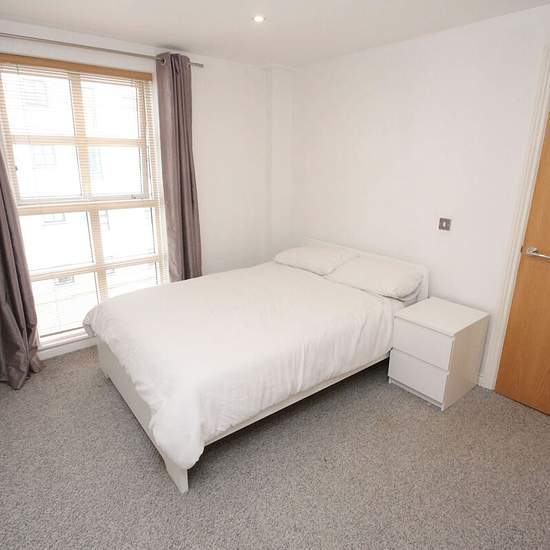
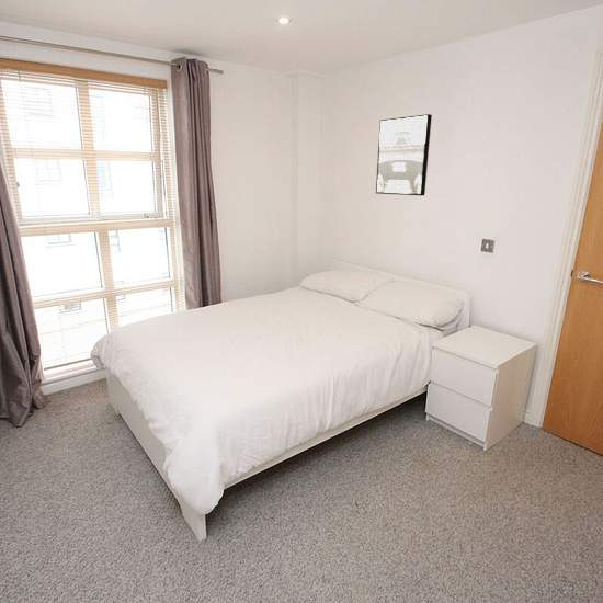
+ wall art (401, 157)
